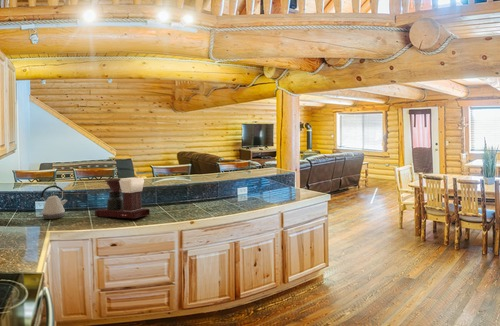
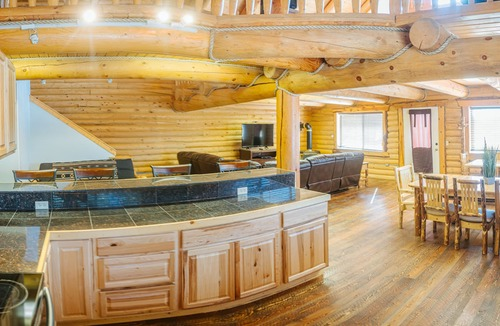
- kettle (54, 201)
- coffee maker (121, 197)
